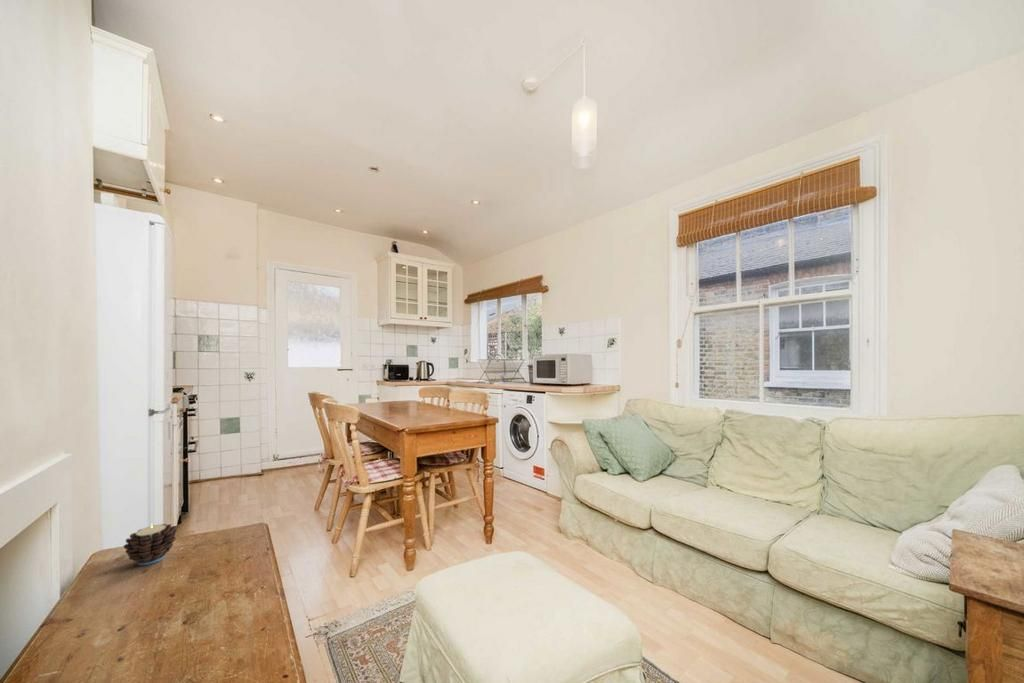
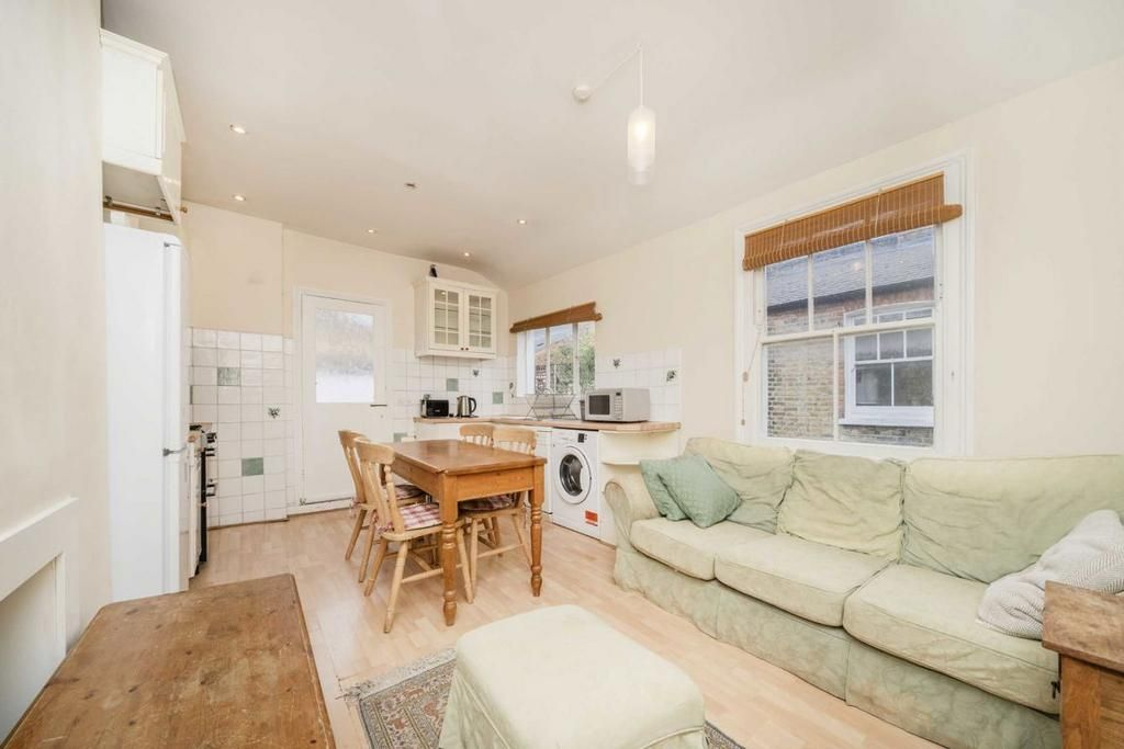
- candle (151, 541)
